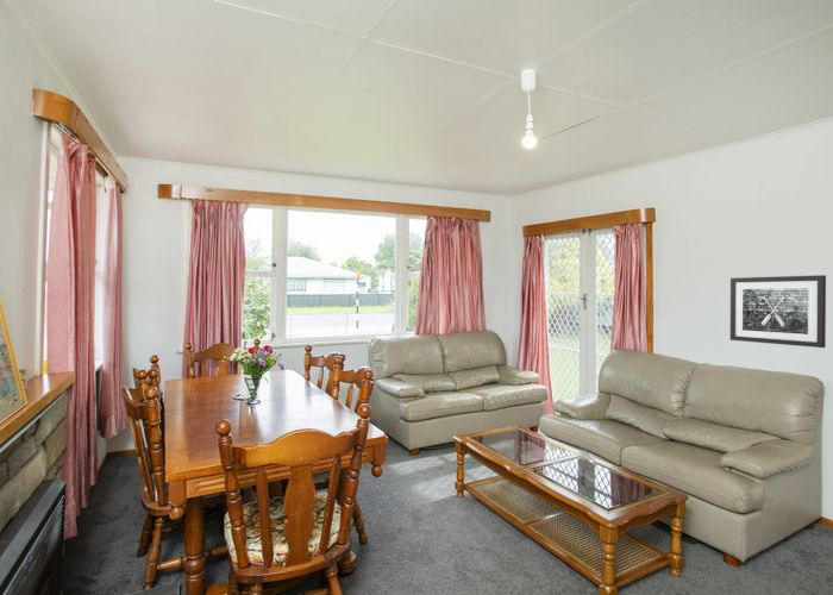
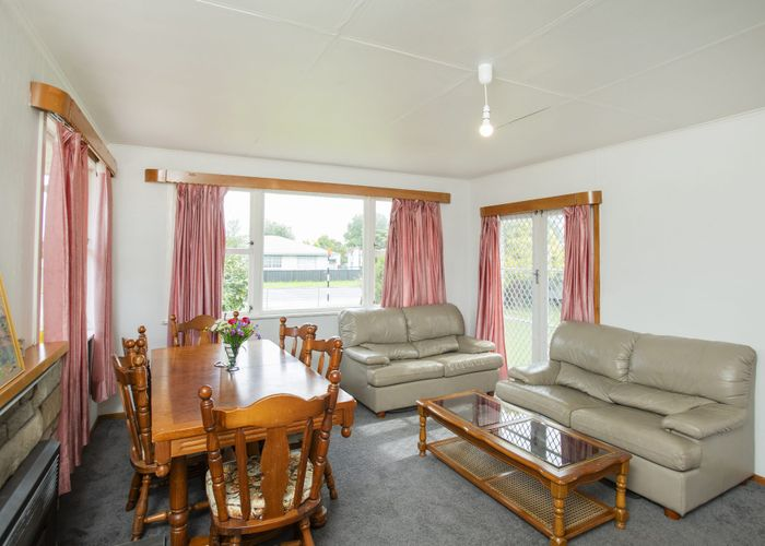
- wall art (774, 309)
